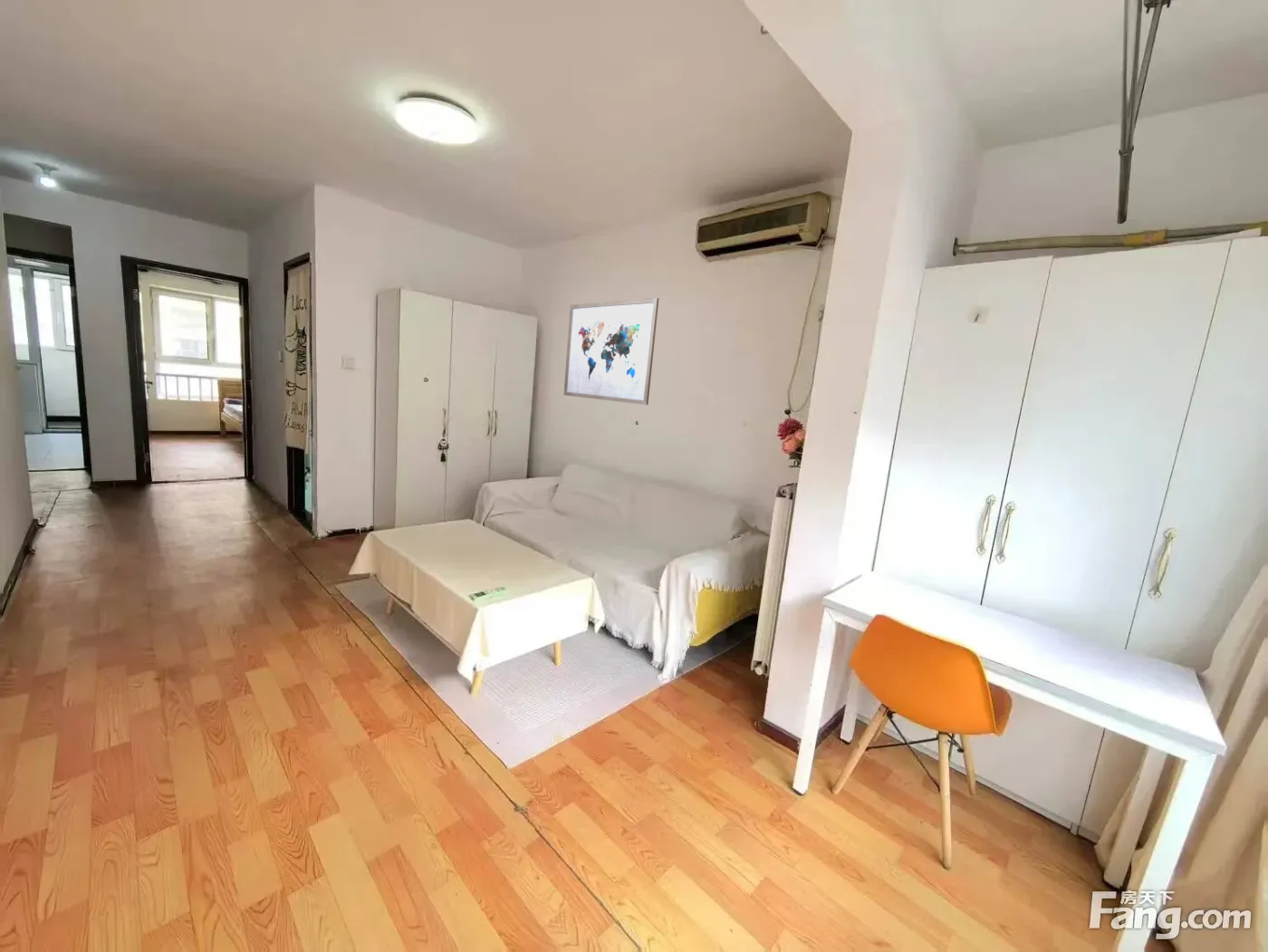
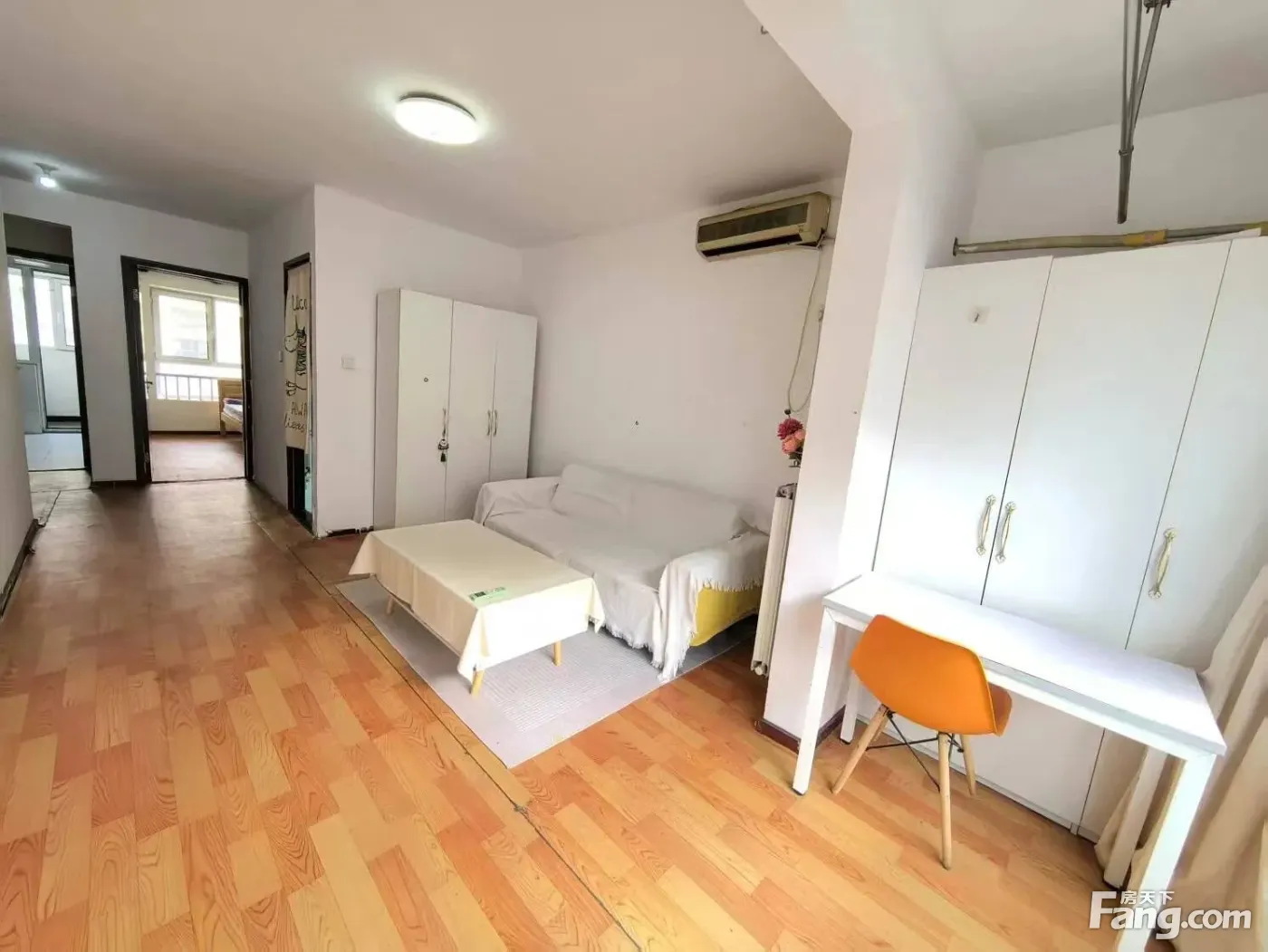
- wall art (606, 351)
